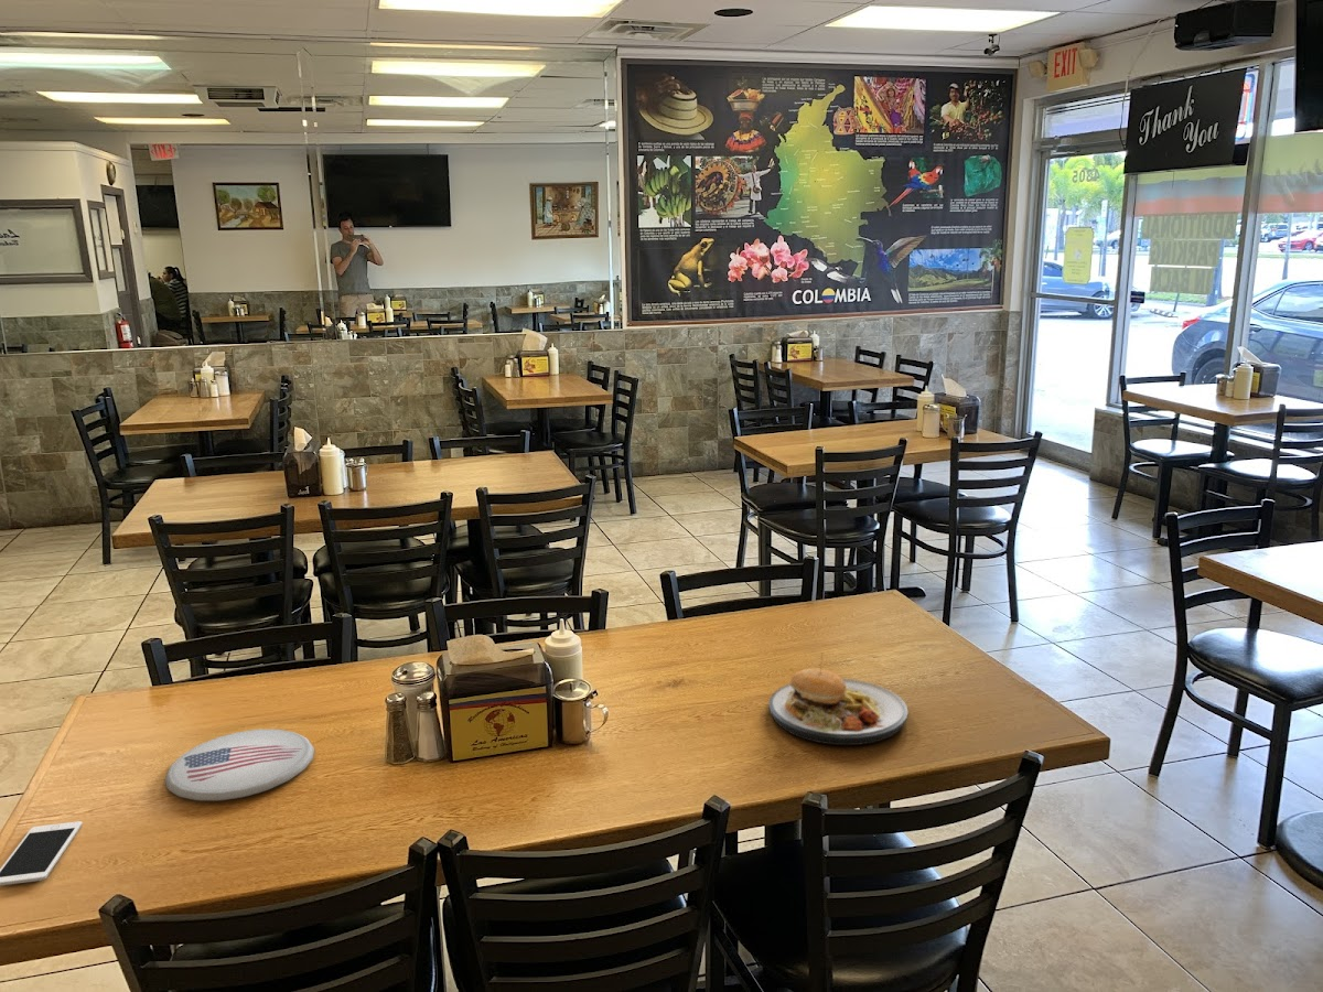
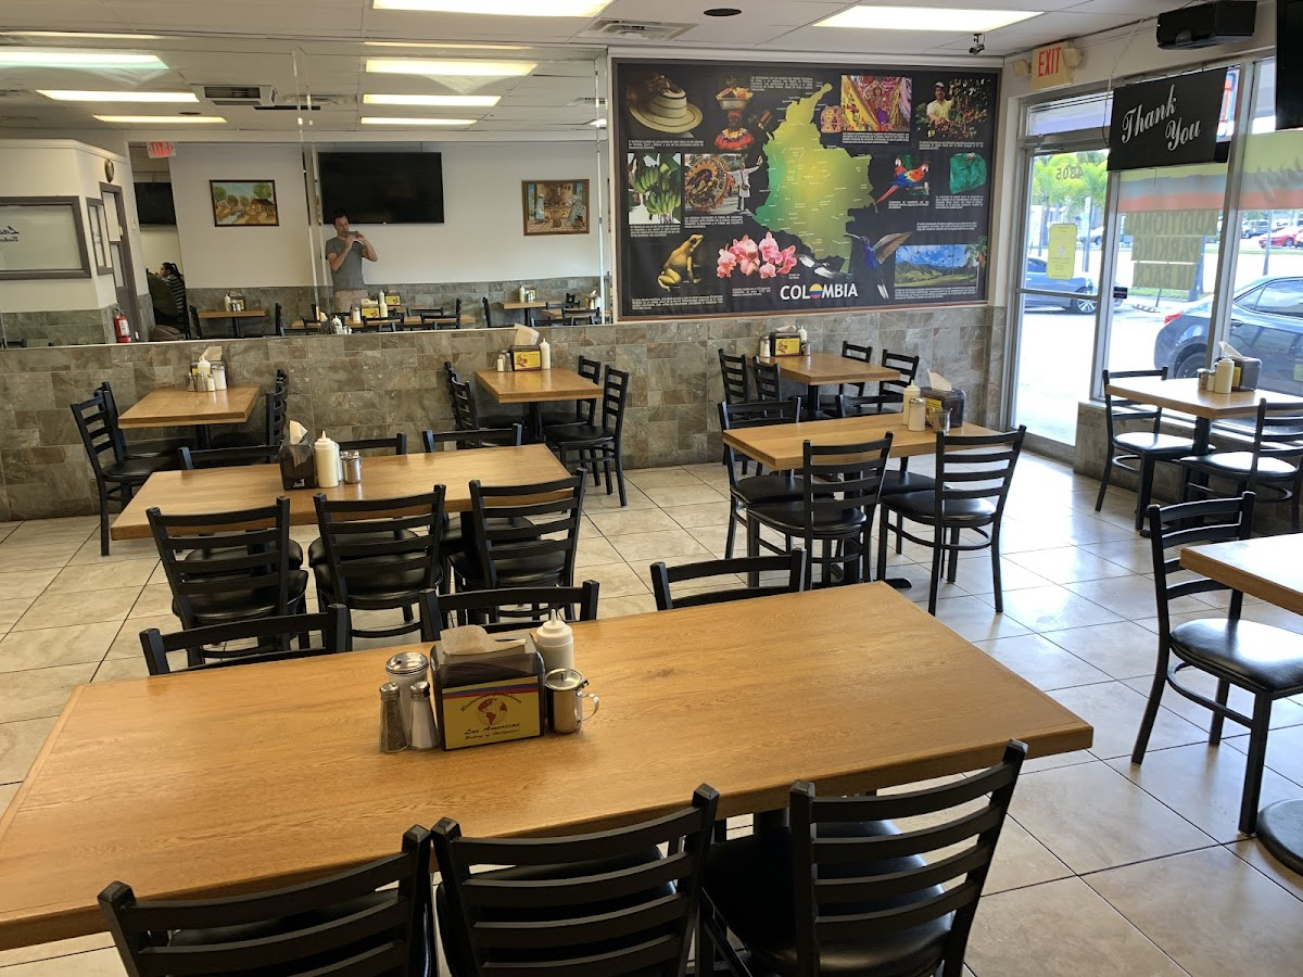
- cell phone (37, 852)
- plate (838, 681)
- plate (240, 761)
